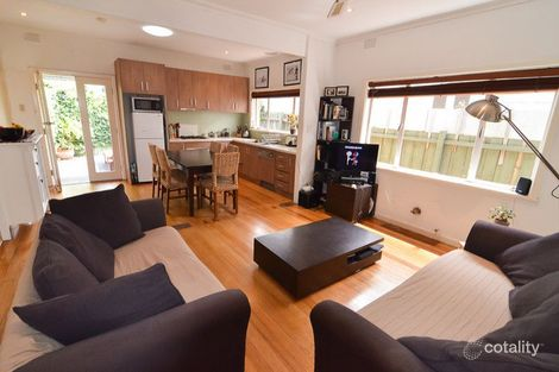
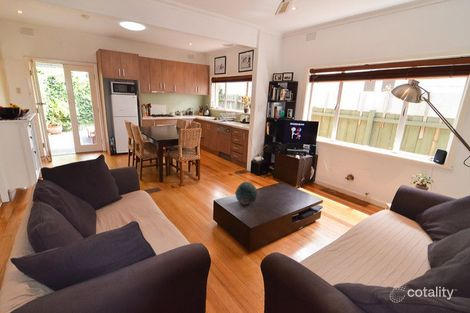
+ decorative bowl (246, 193)
